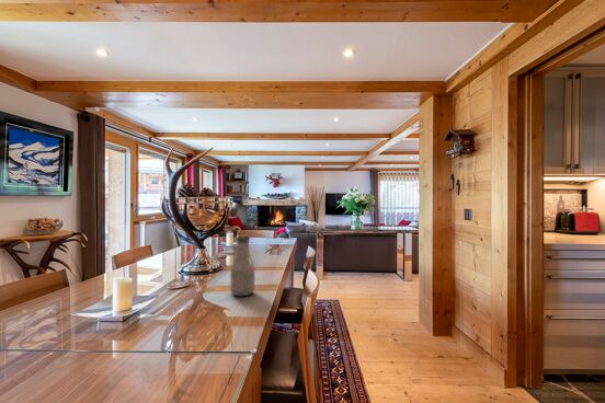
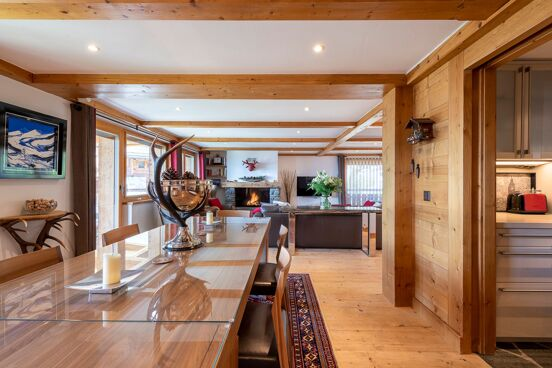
- bottle (242, 264)
